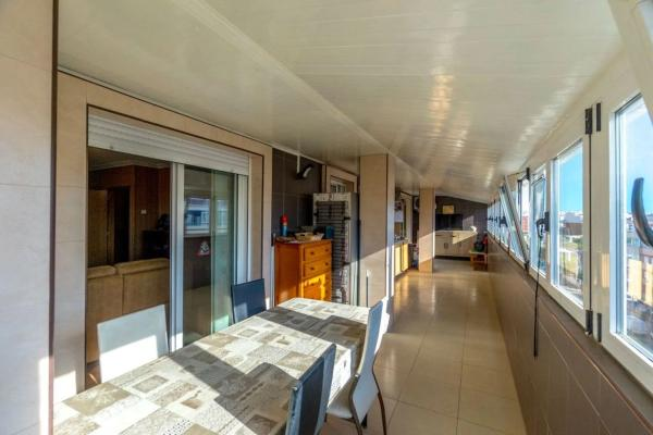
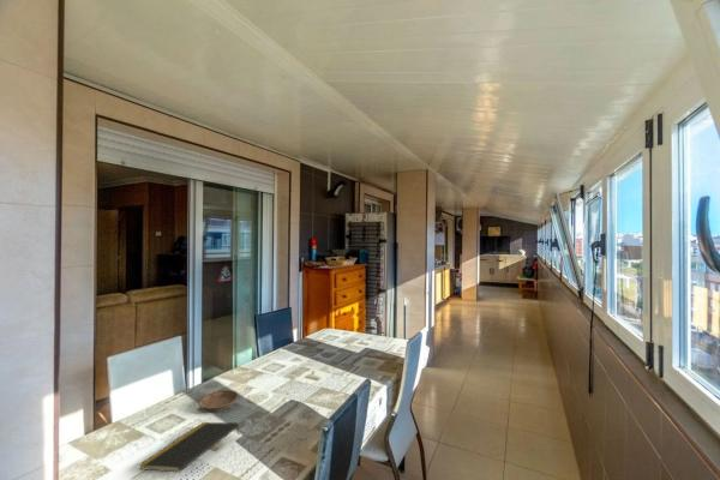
+ saucer (218, 401)
+ notepad (192, 444)
